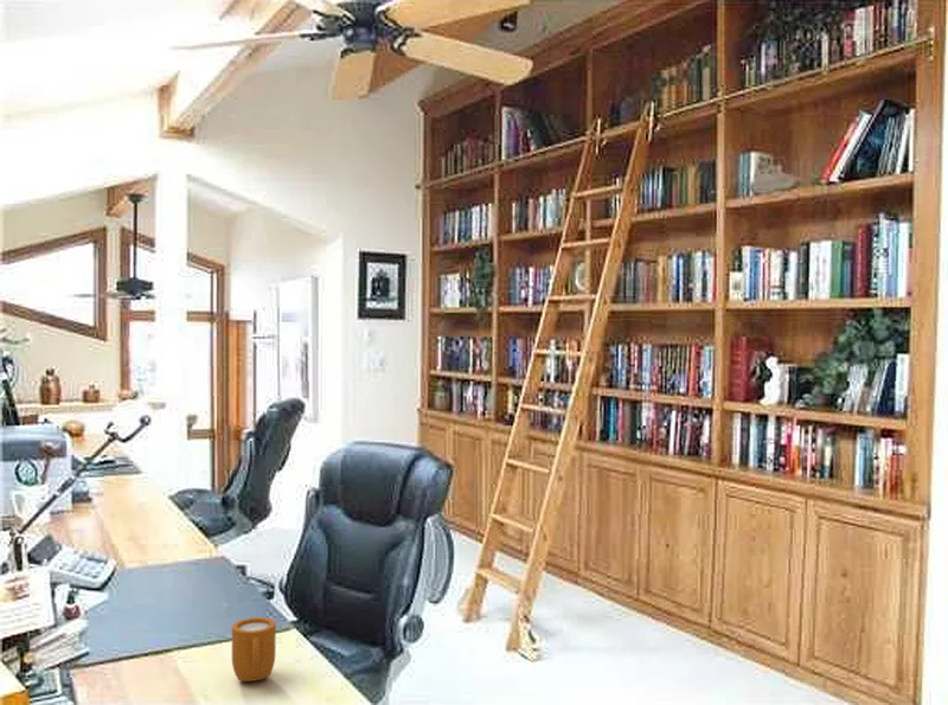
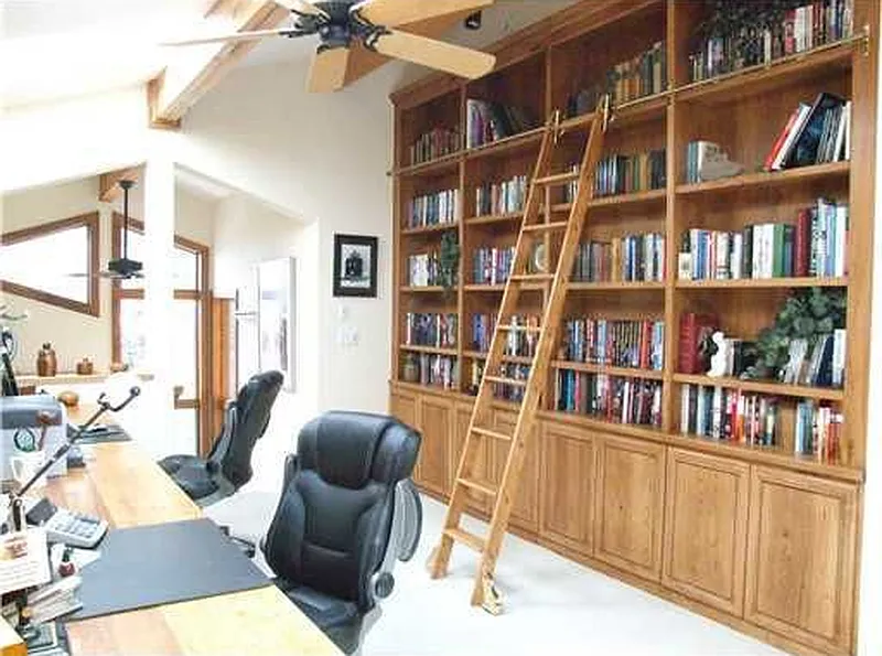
- mug (254, 653)
